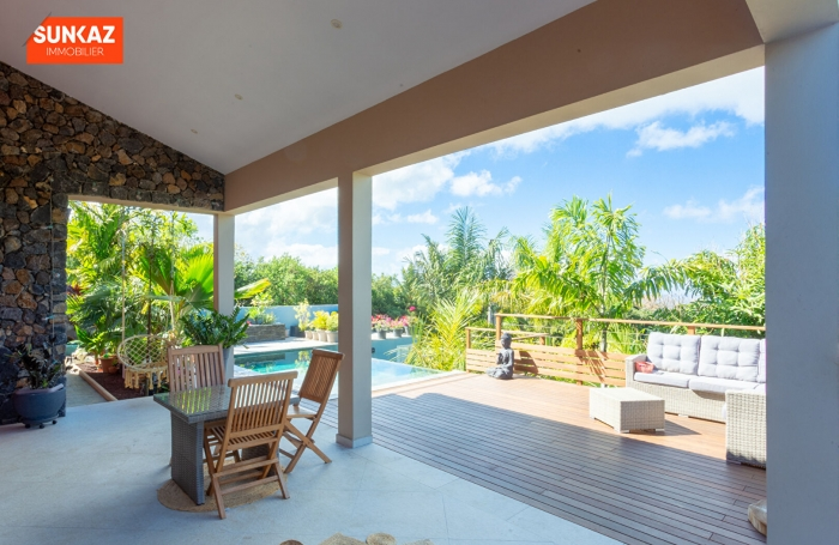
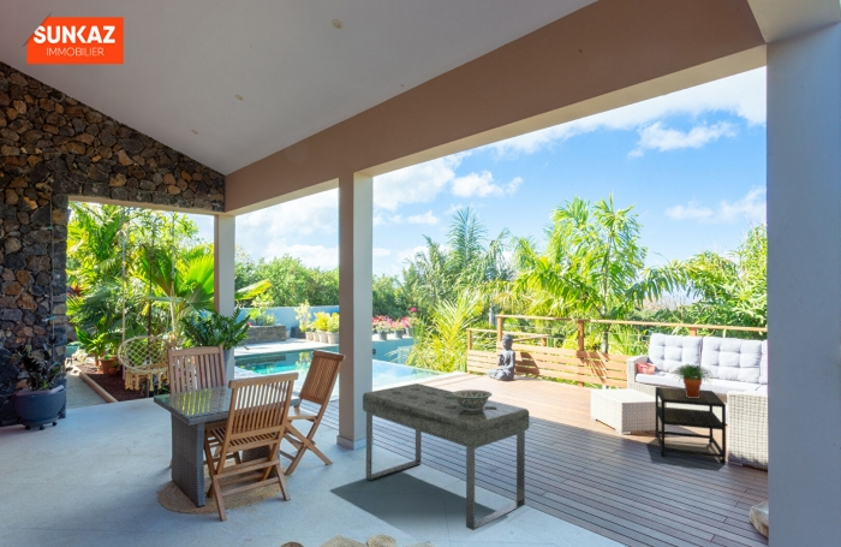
+ bench (441, 438)
+ decorative bowl (471, 400)
+ side table (687, 421)
+ potted plant (692, 380)
